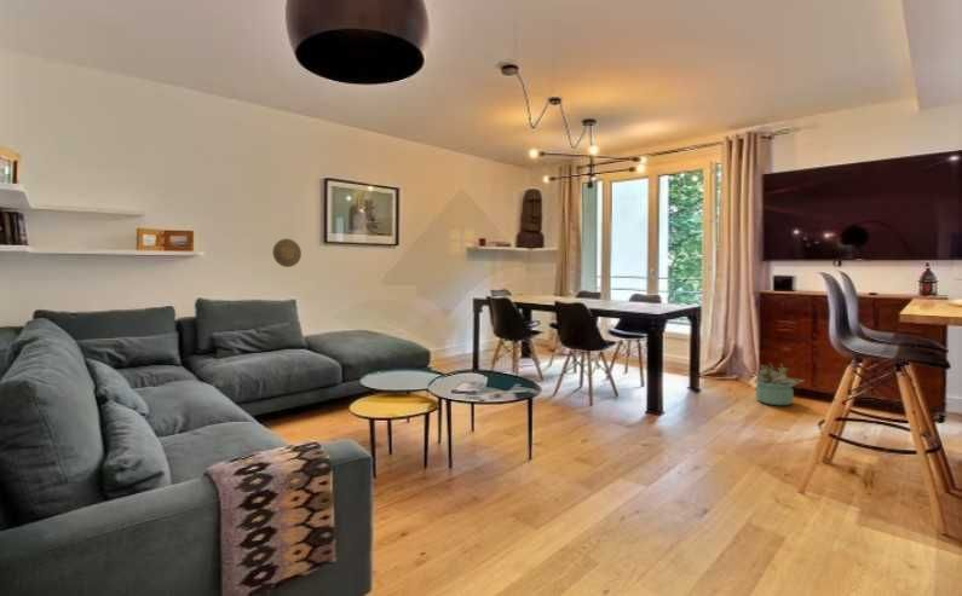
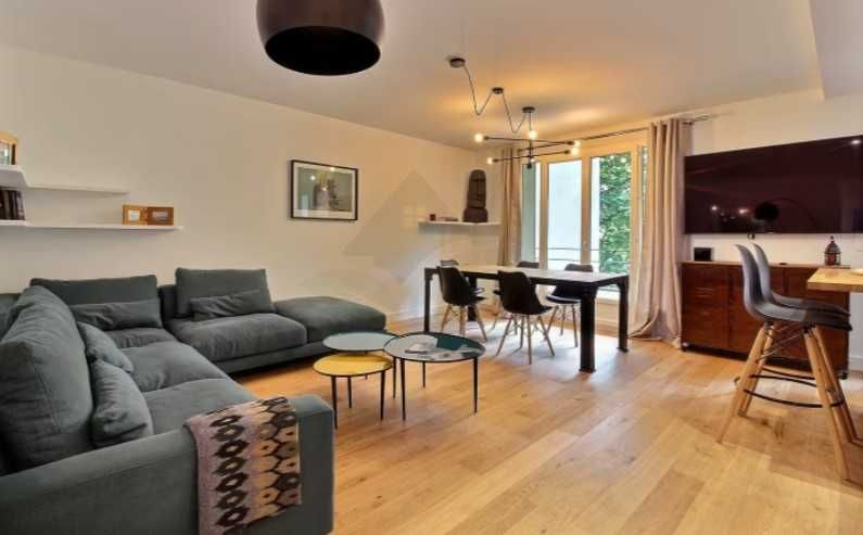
- decorative plant (774, 382)
- decorative plate (287, 253)
